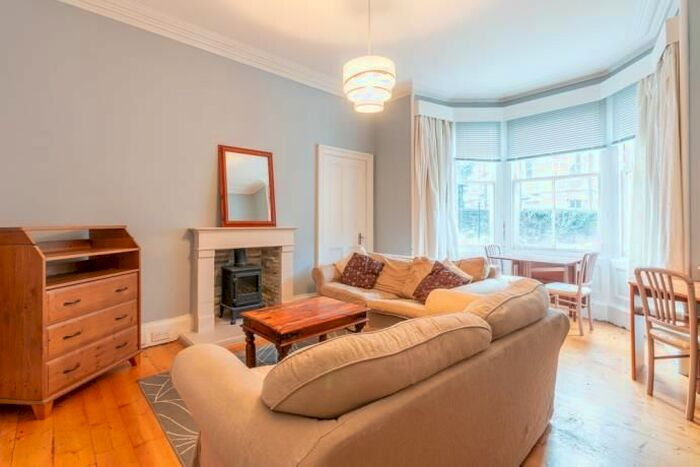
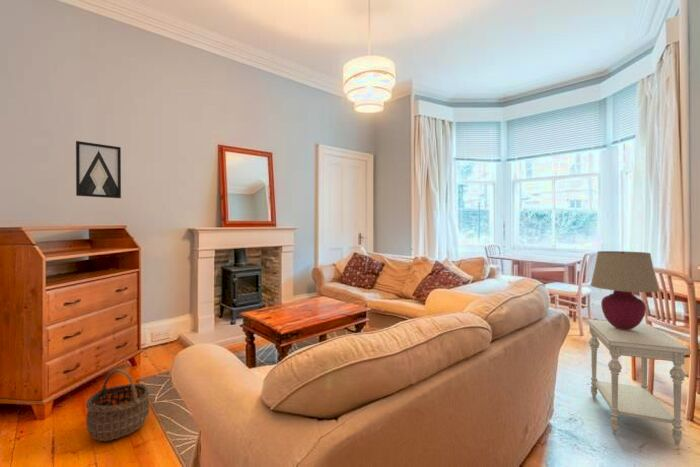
+ wall art (99, 170)
+ side table (630, 385)
+ table lamp (622, 289)
+ wicker basket (118, 400)
